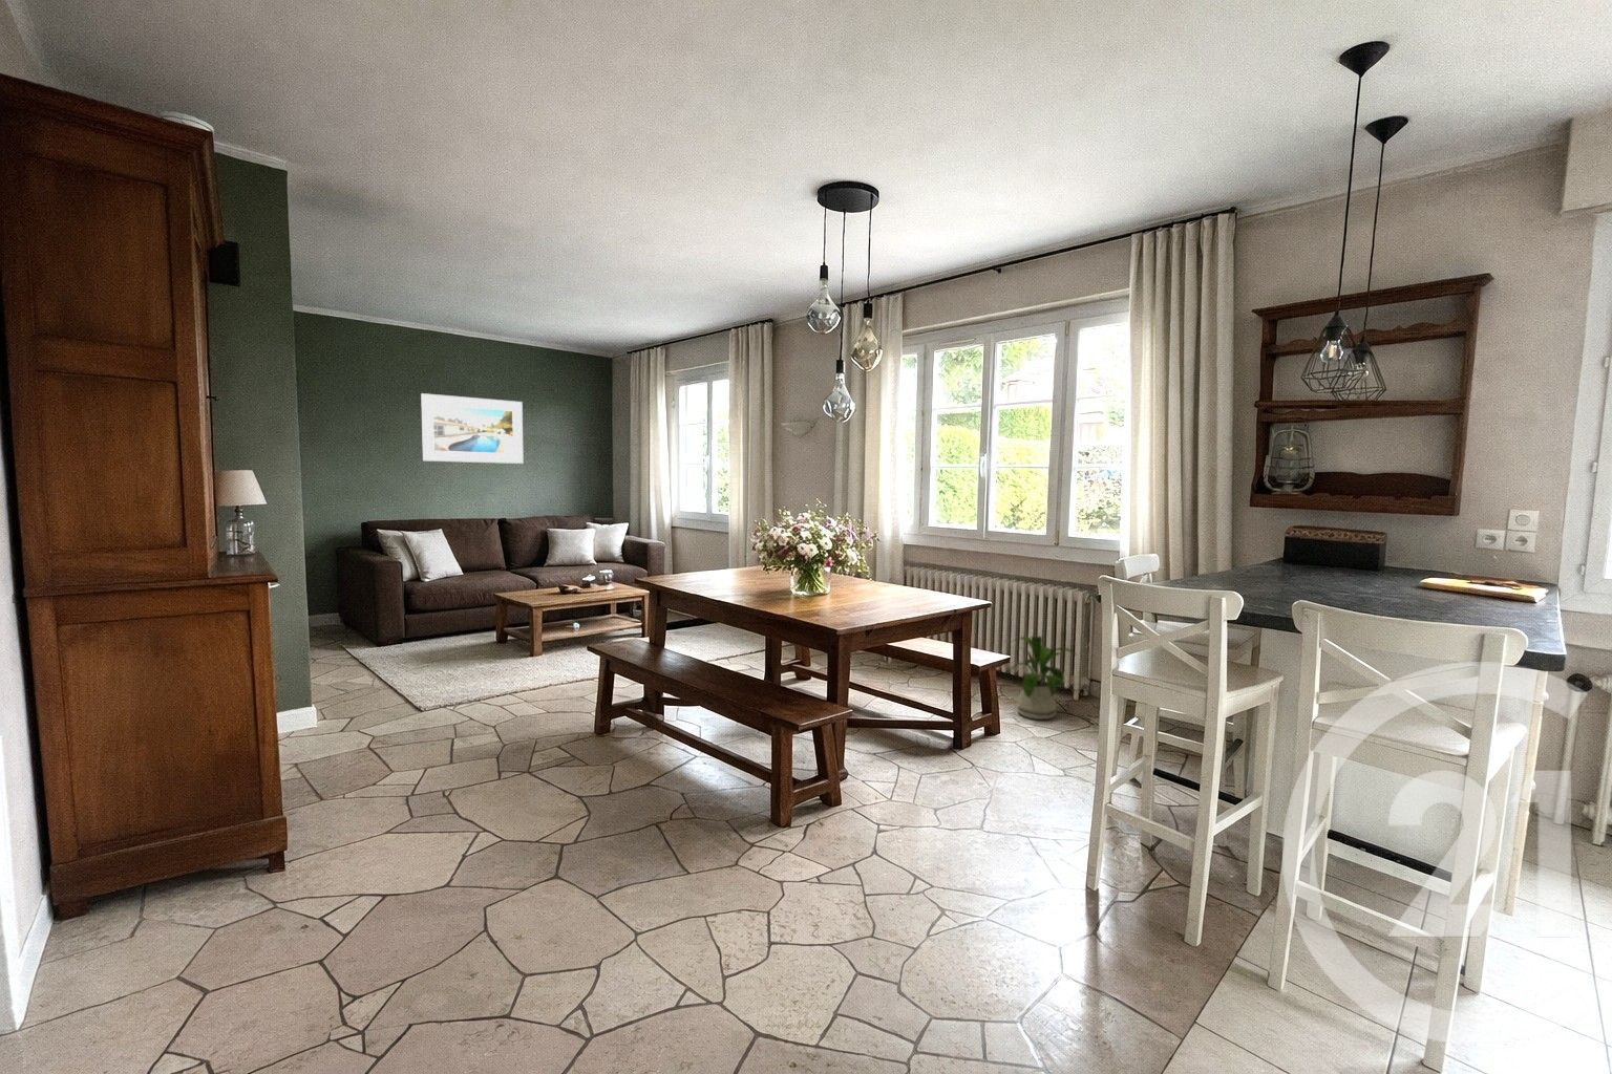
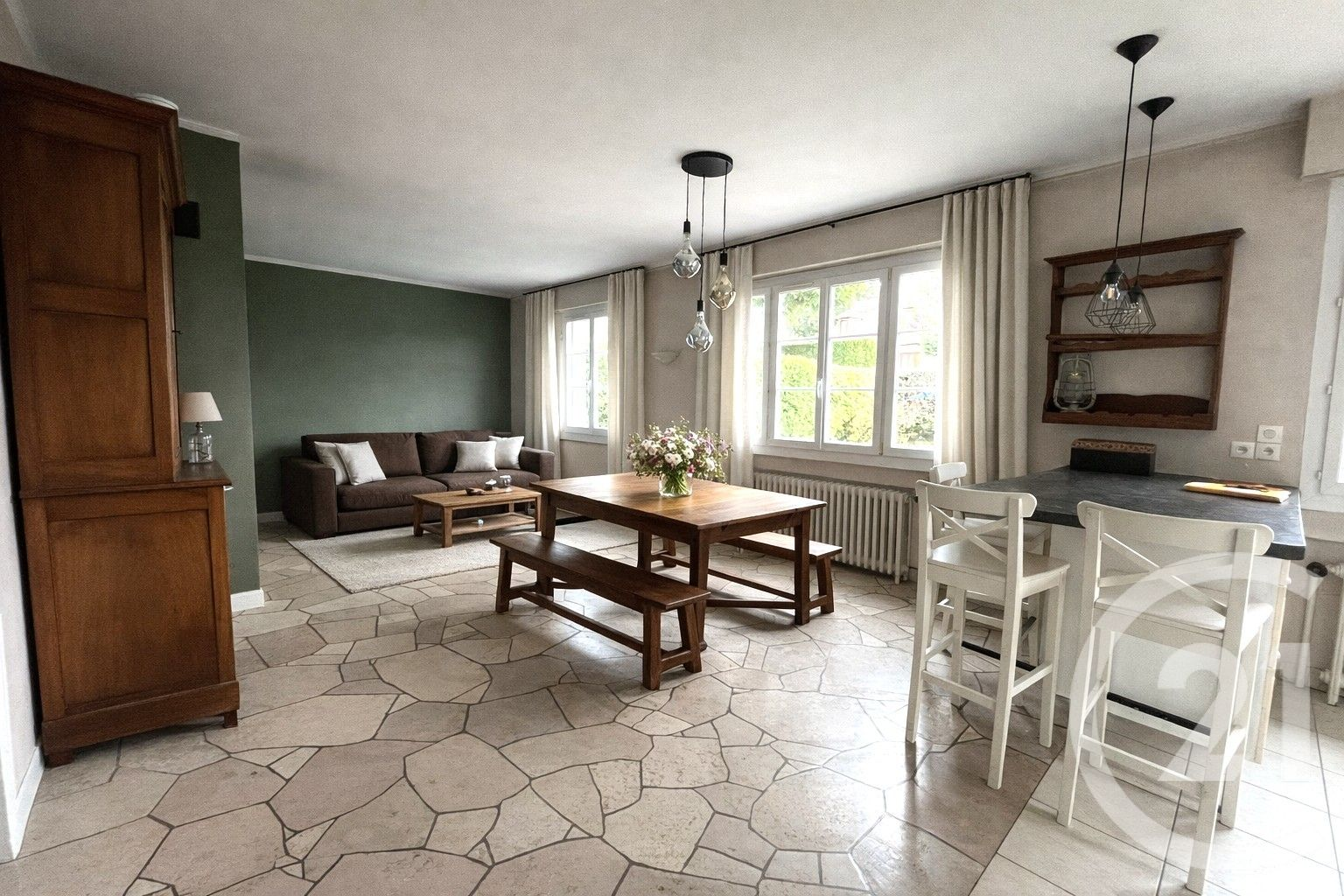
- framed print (475, 430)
- house plant (1045, 671)
